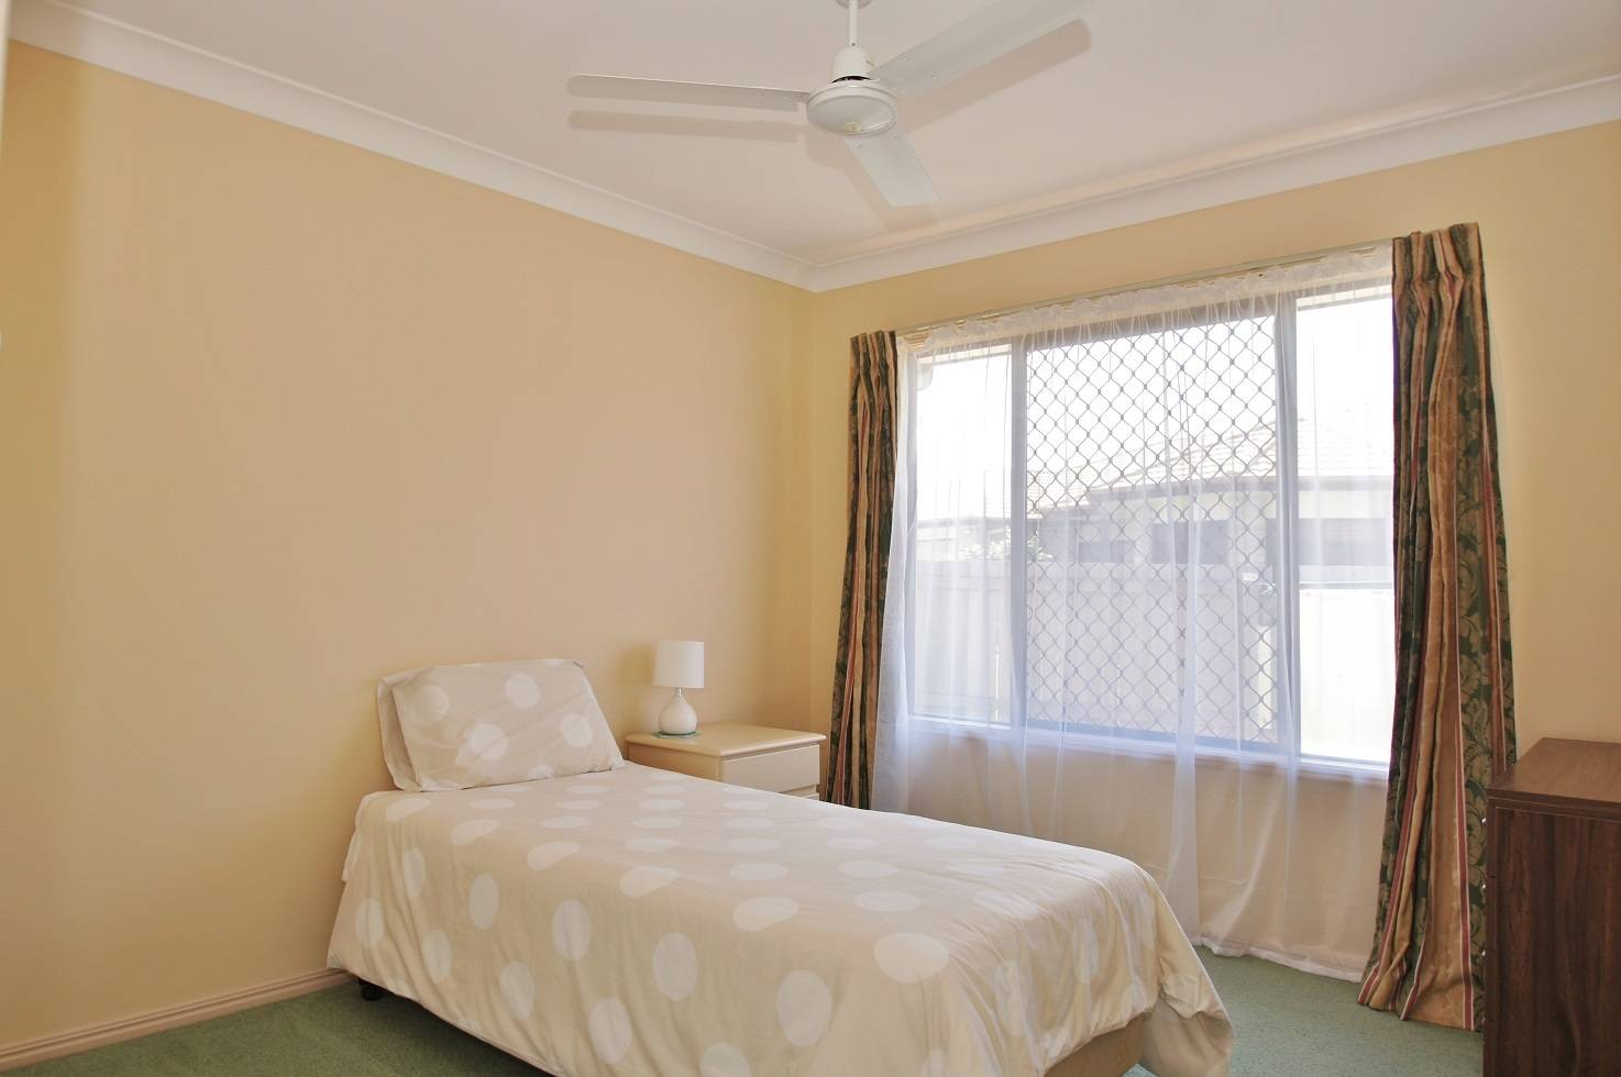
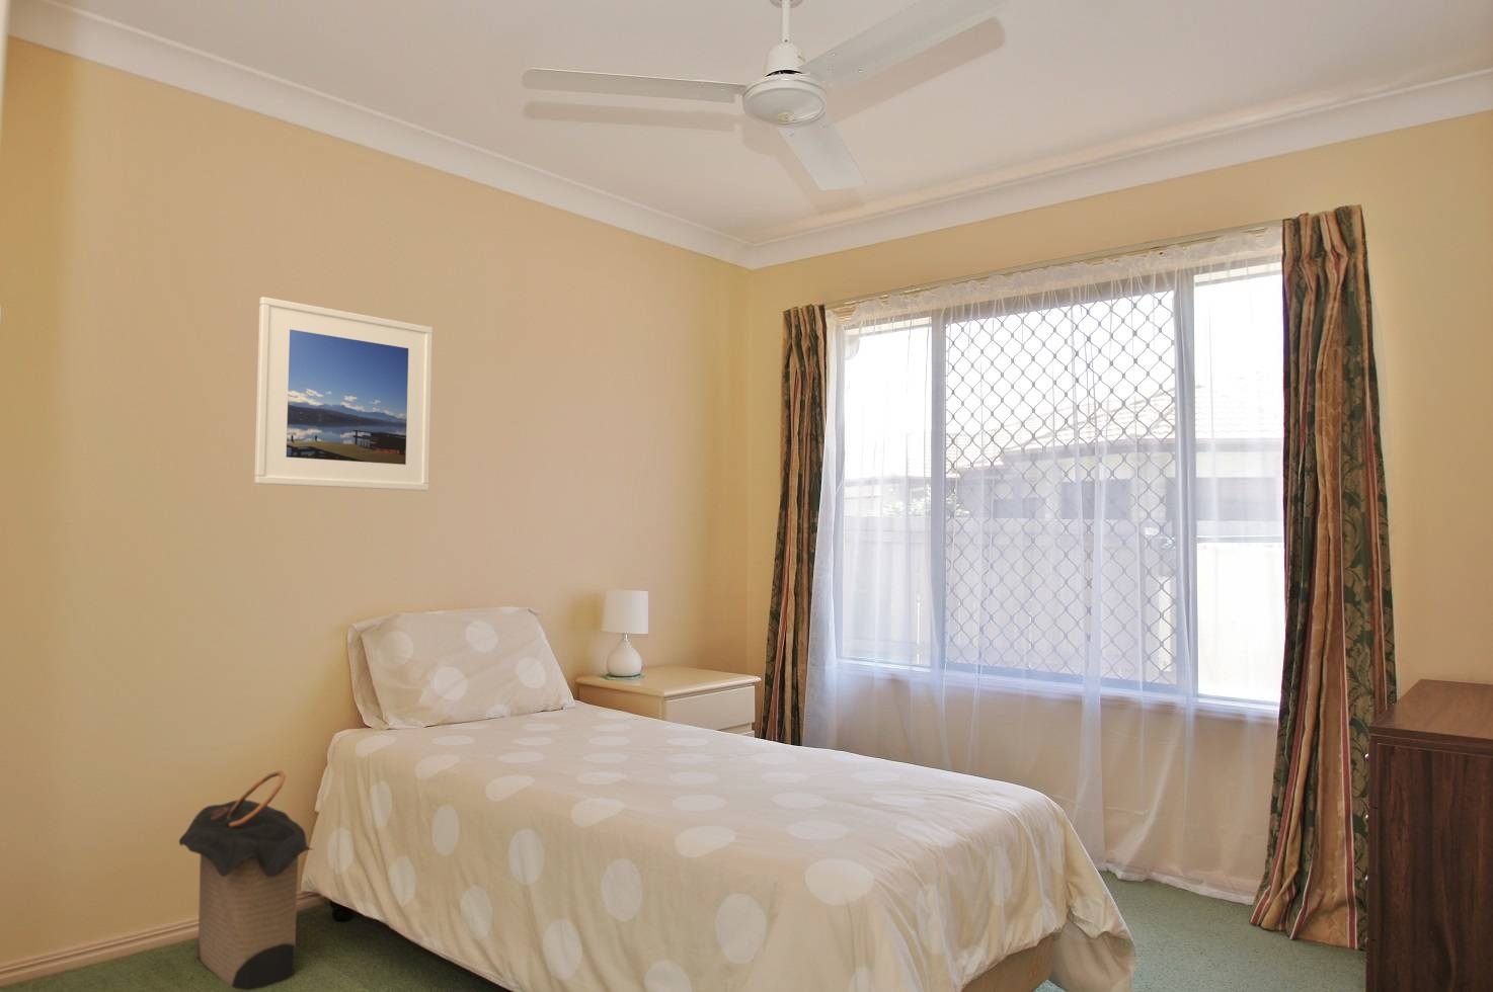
+ laundry hamper (243, 868)
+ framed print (350, 400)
